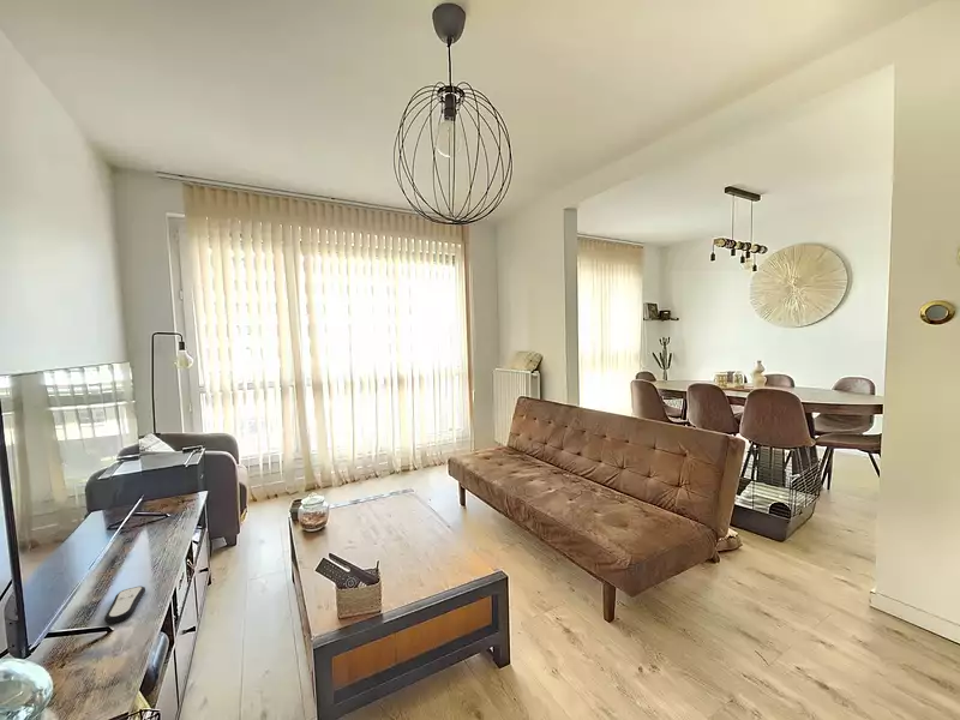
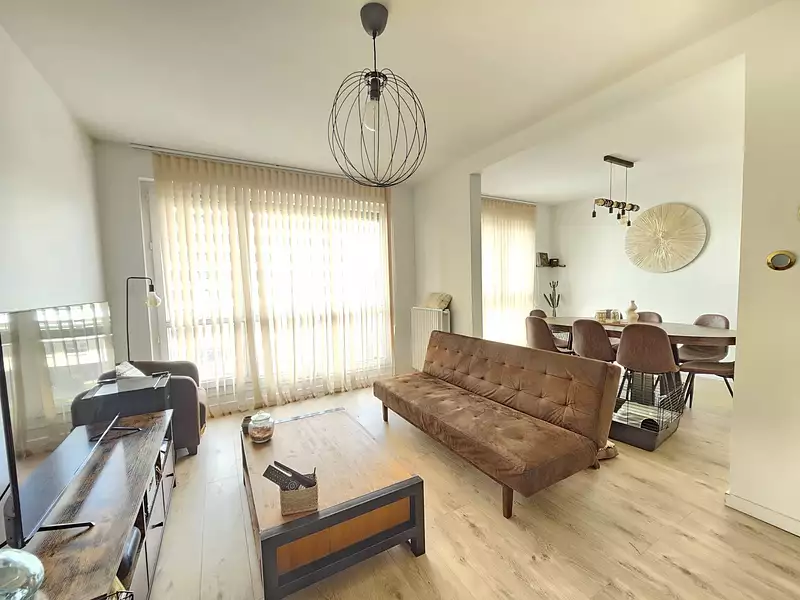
- remote control (125, 604)
